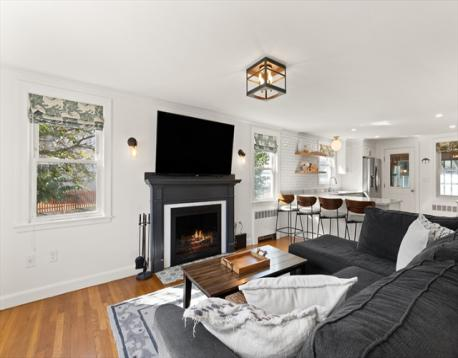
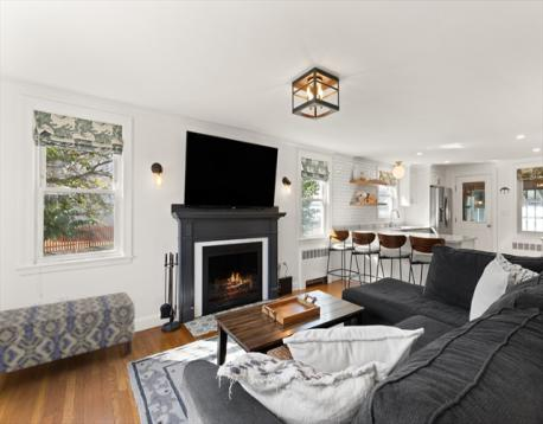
+ bench (65, 335)
